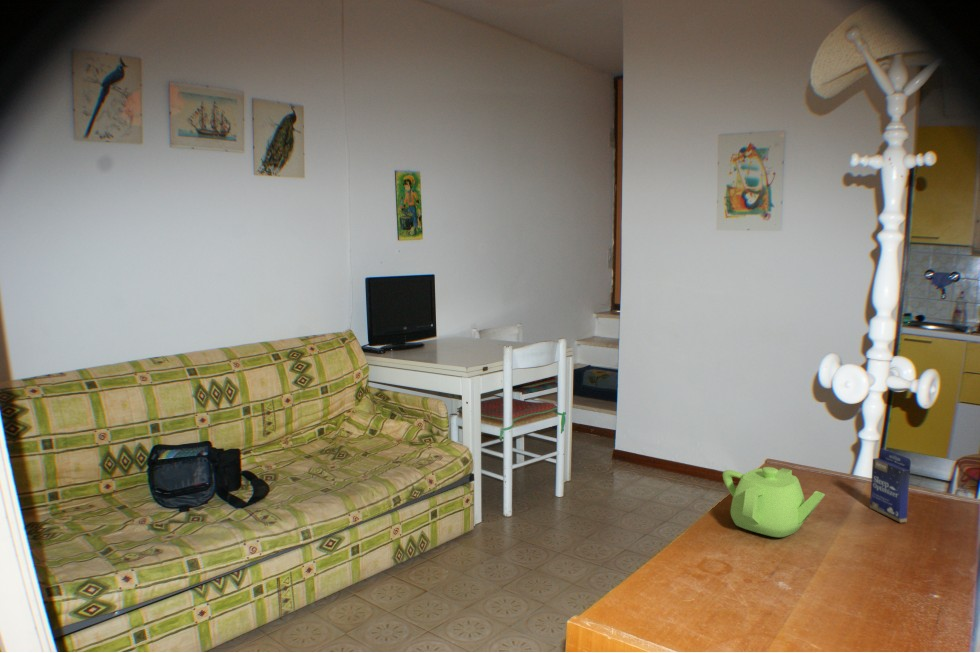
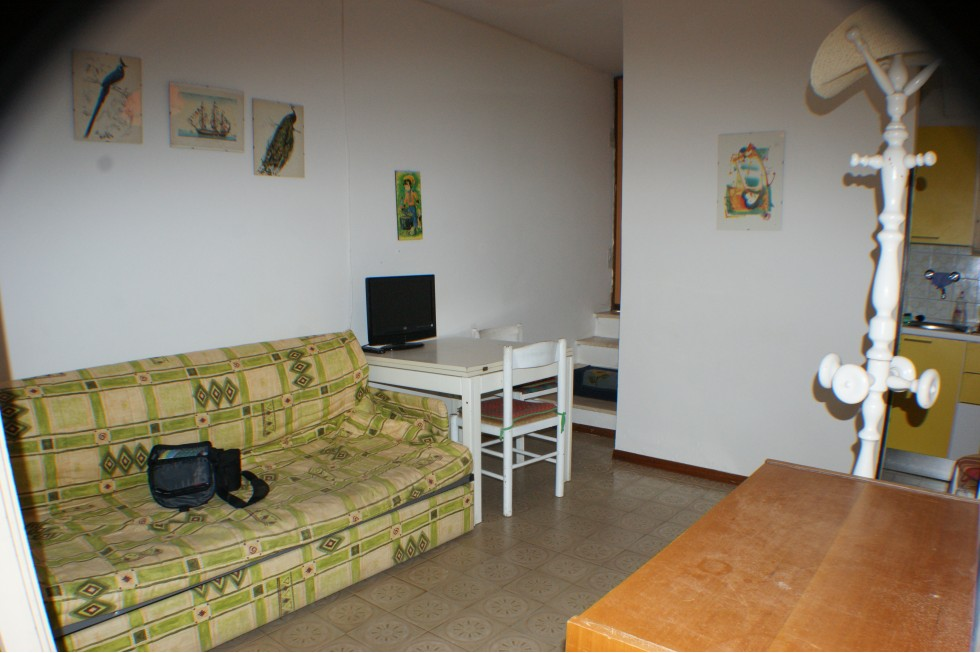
- teapot (770, 498)
- small box (889, 484)
